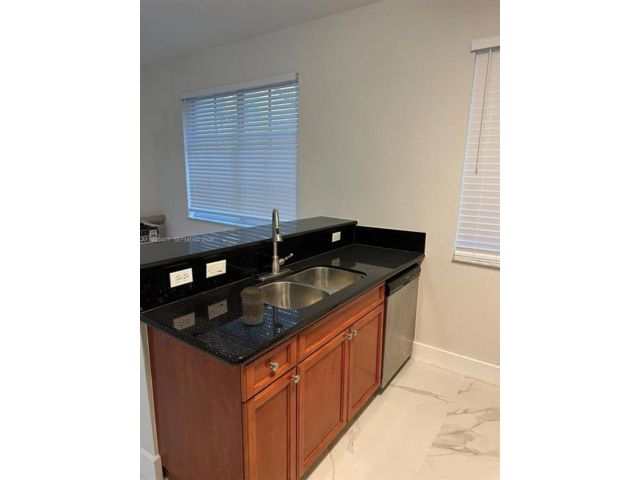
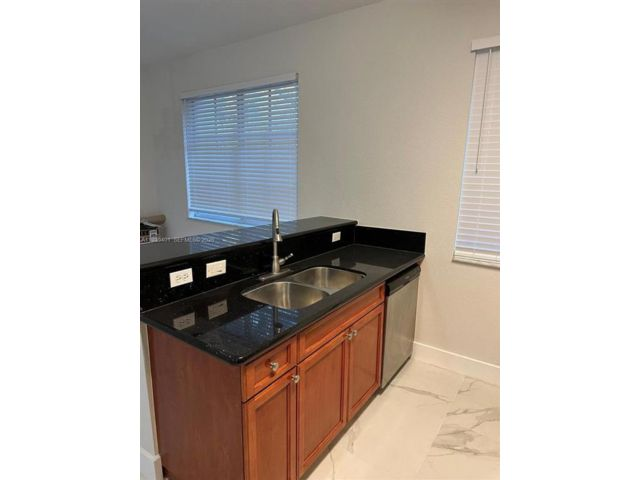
- coffee cup (253, 305)
